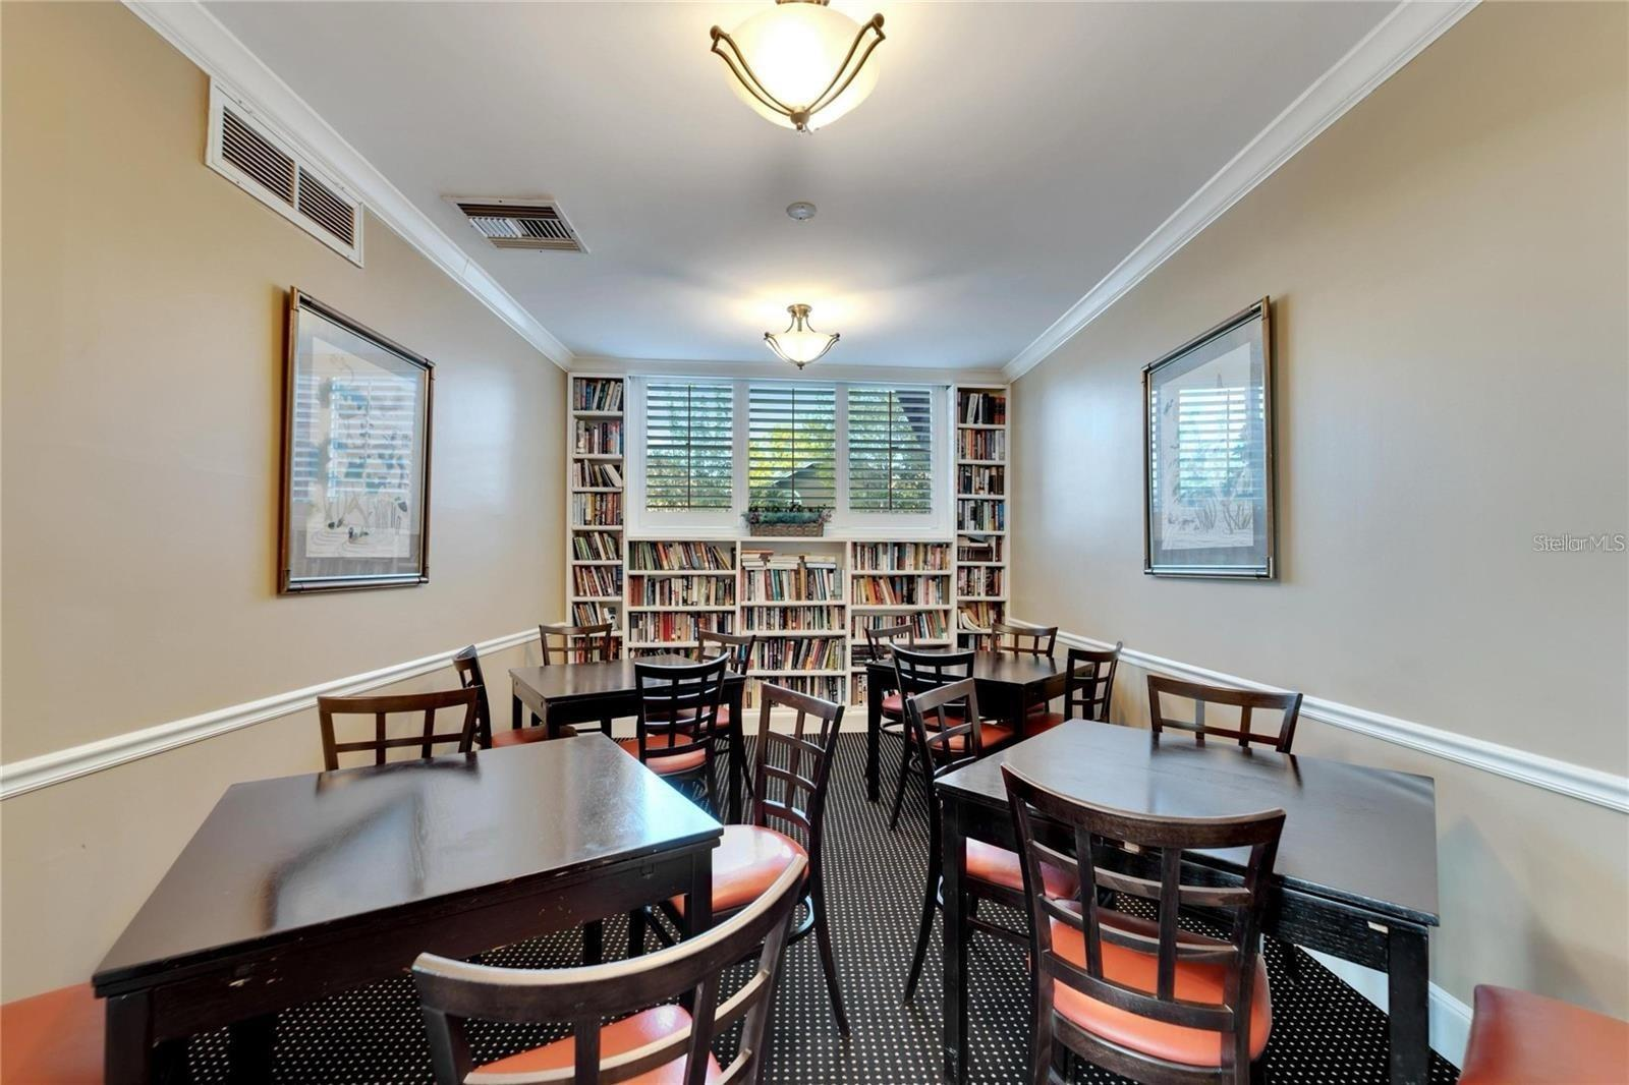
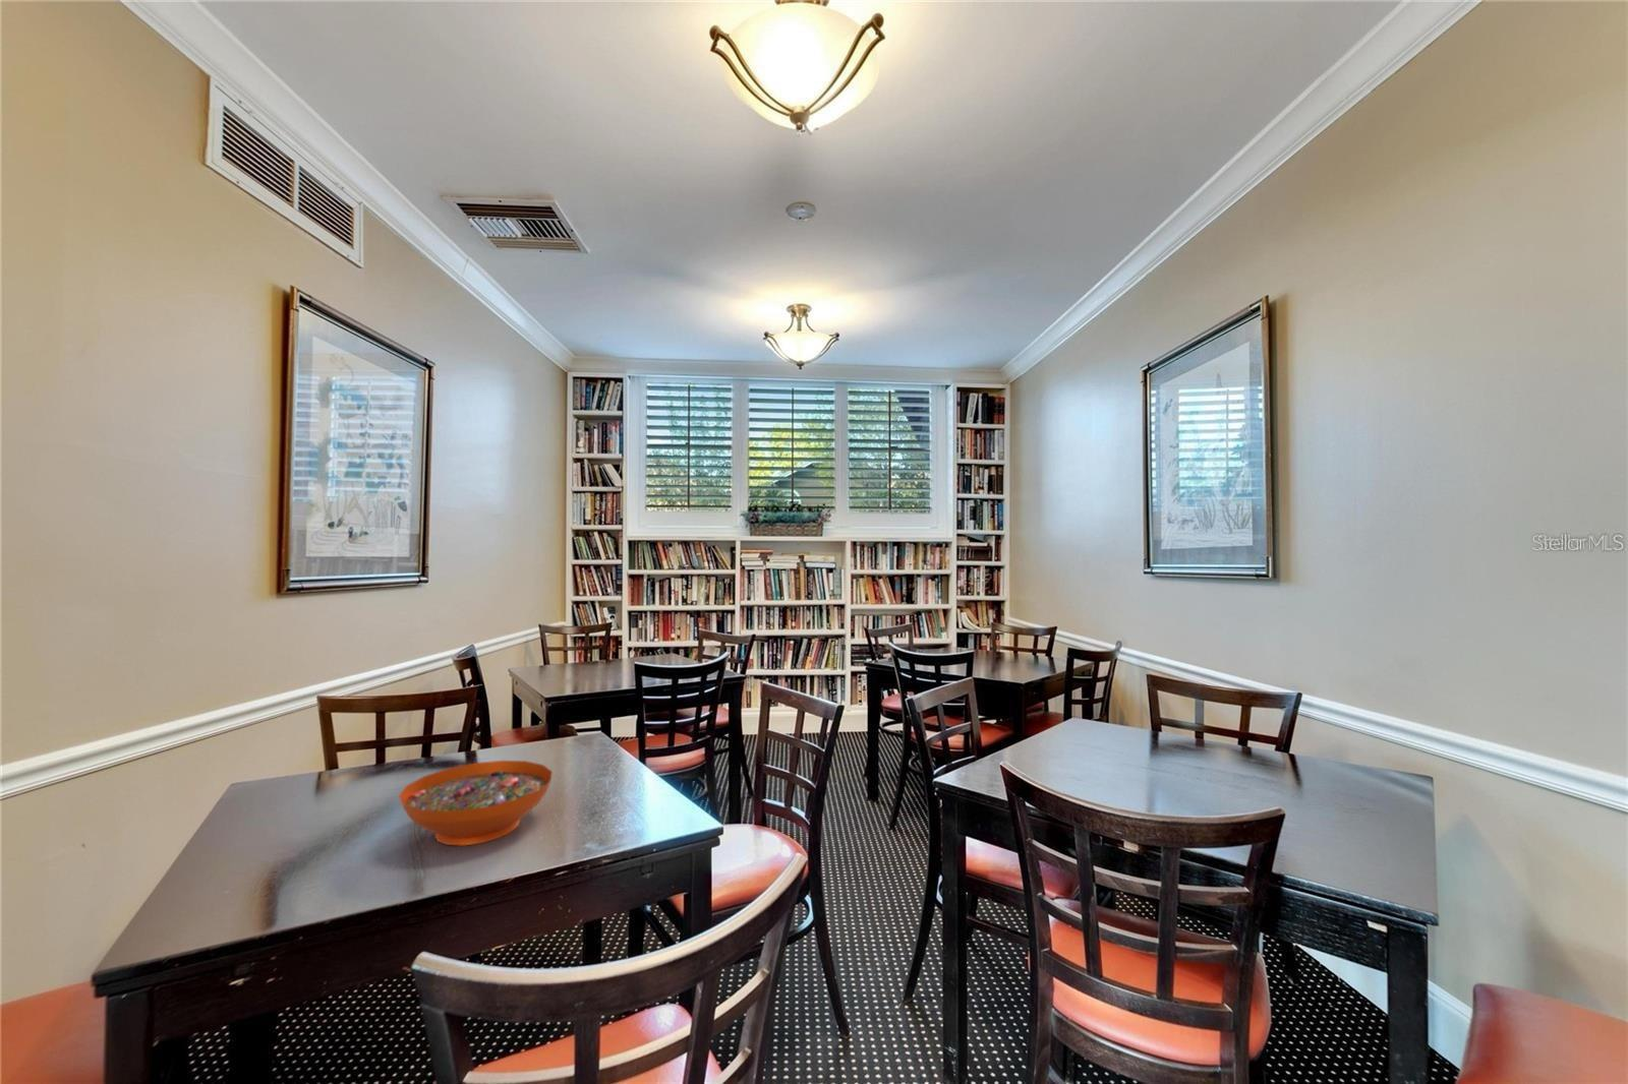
+ decorative bowl (479, 805)
